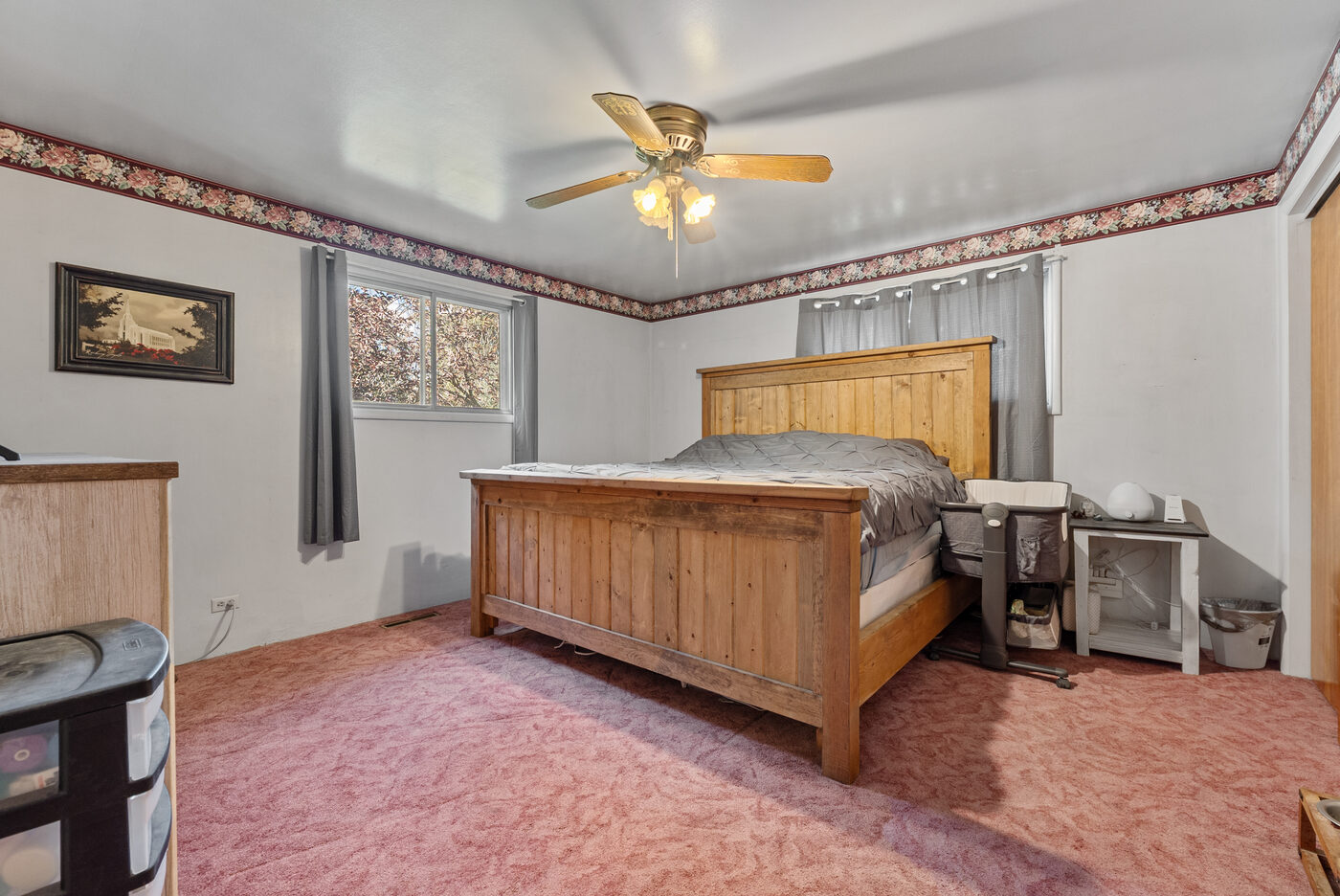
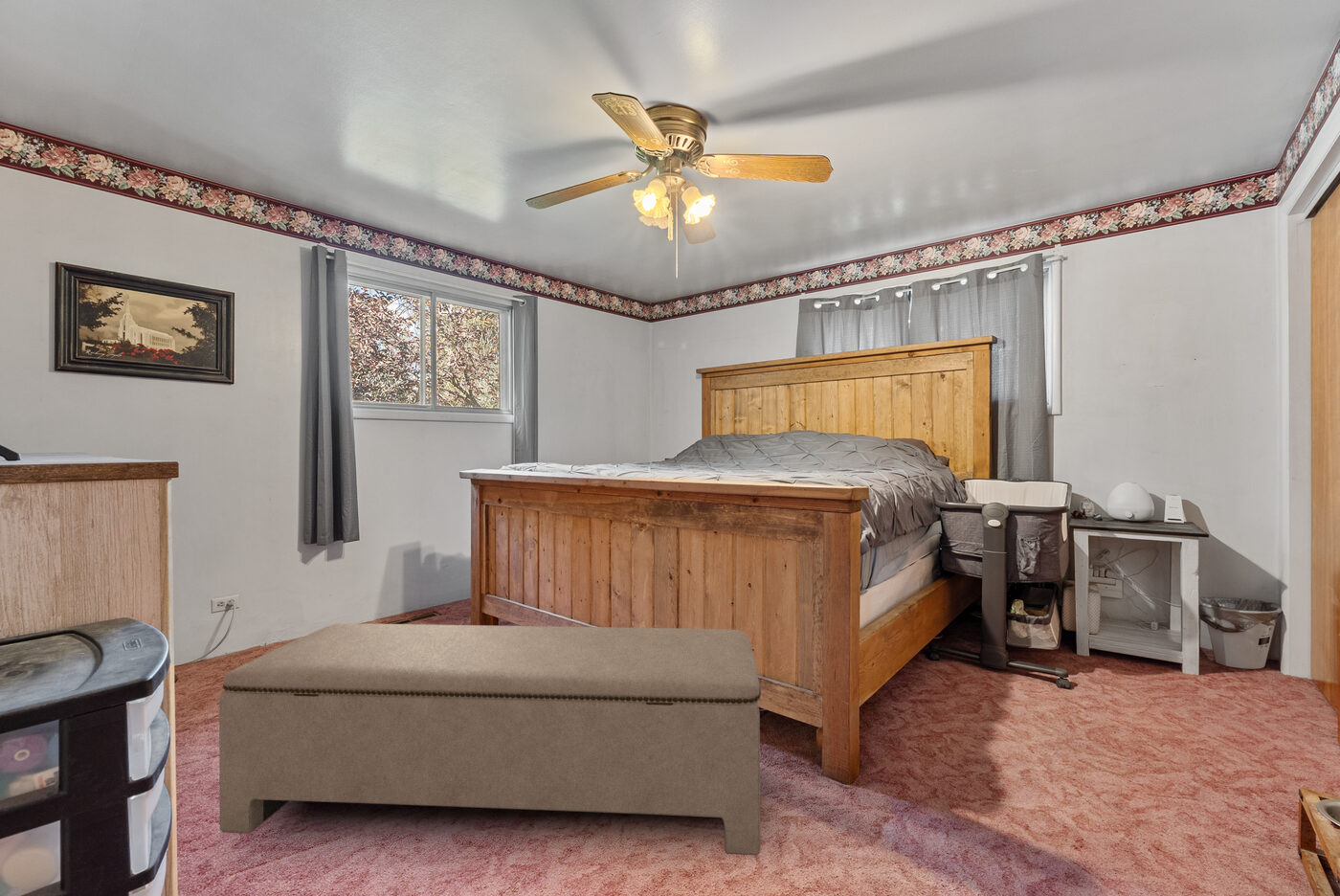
+ bench (510, 718)
